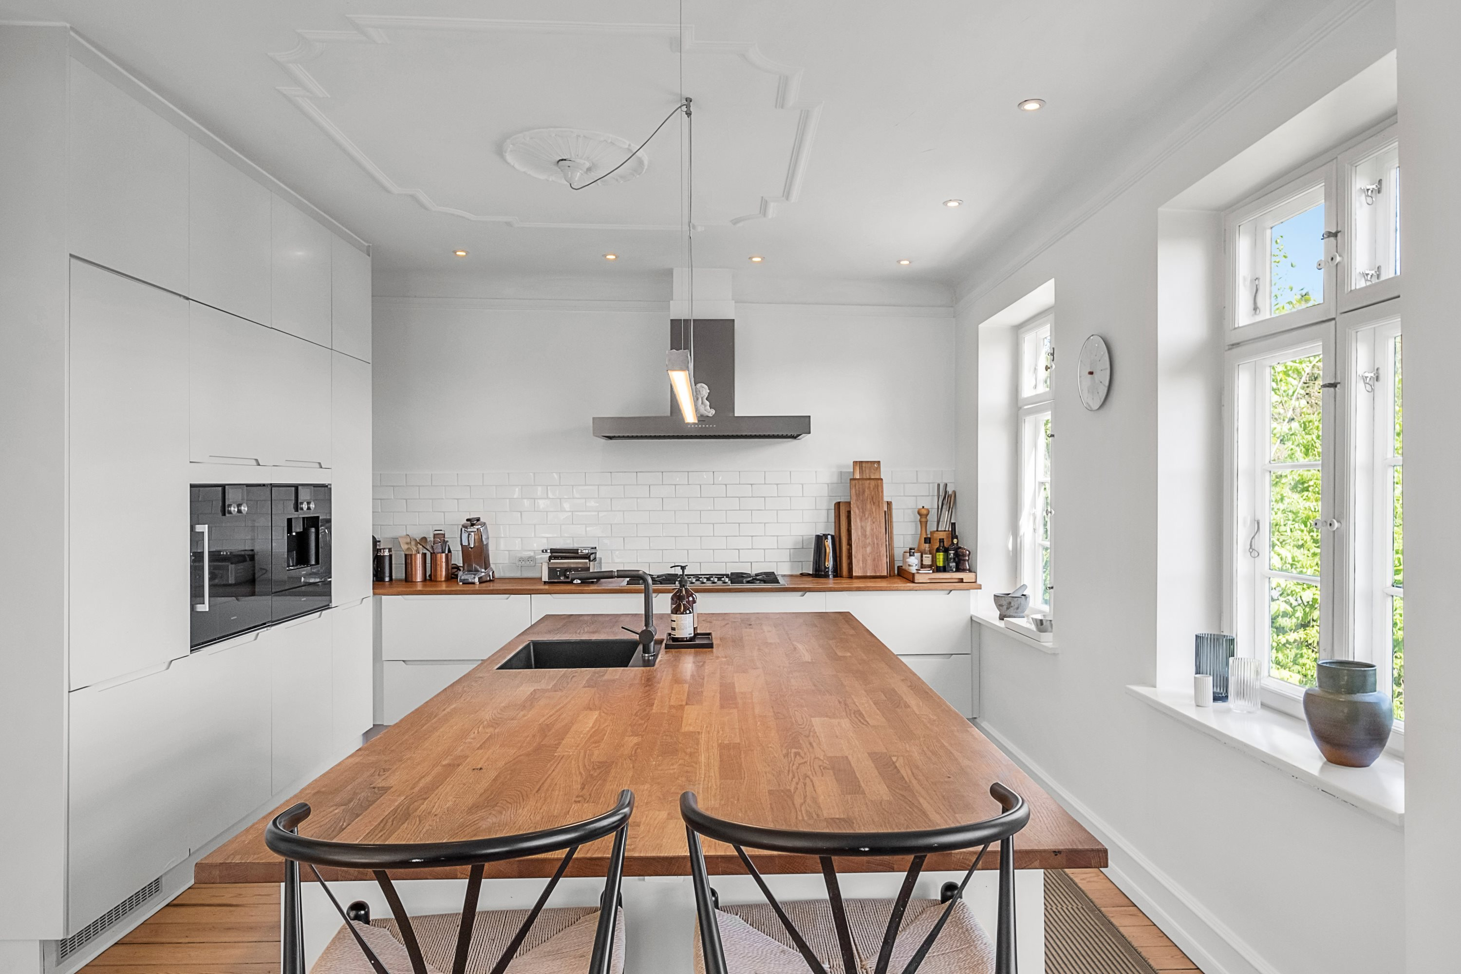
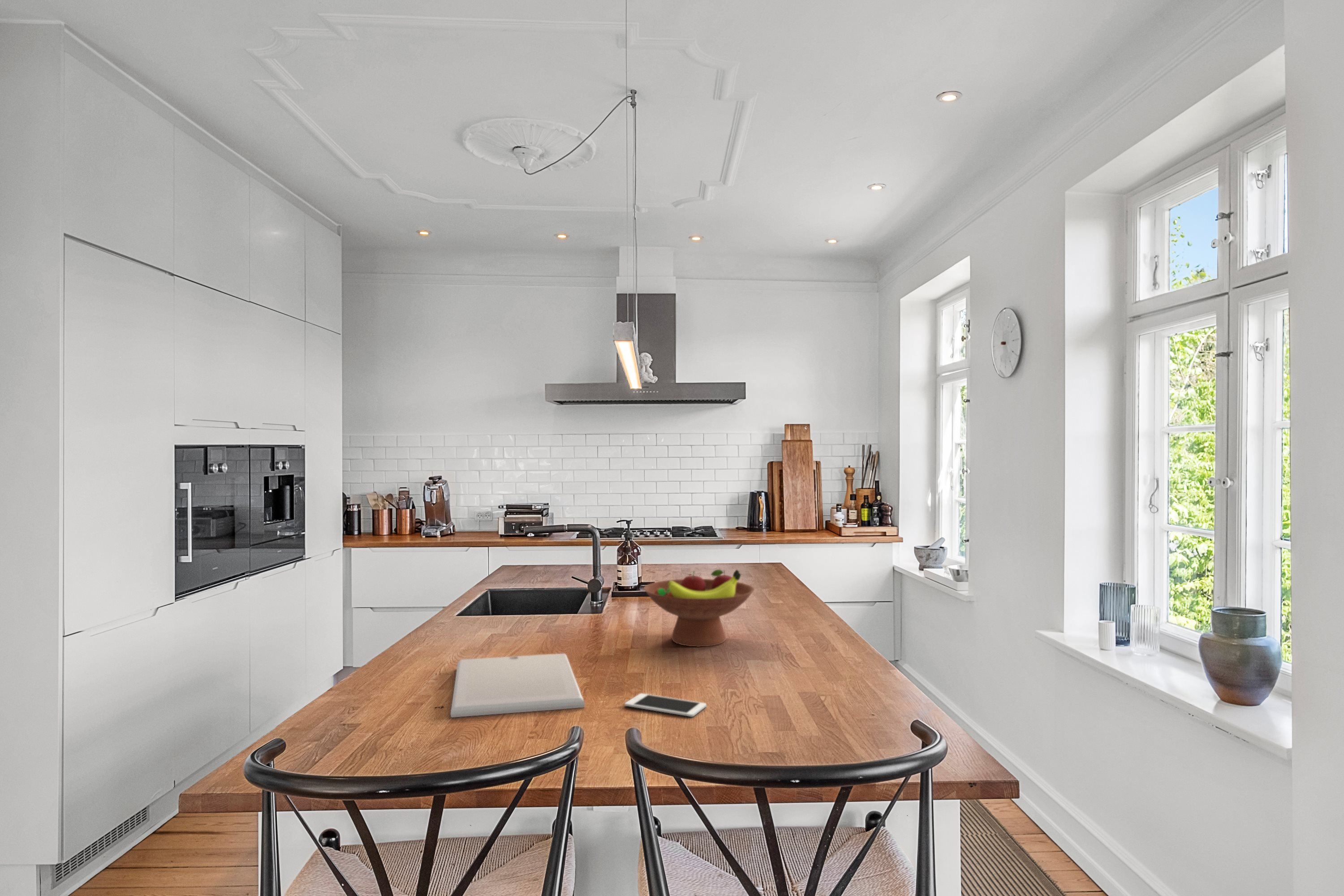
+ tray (516, 681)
+ cell phone (665, 705)
+ fruit bowl (698, 604)
